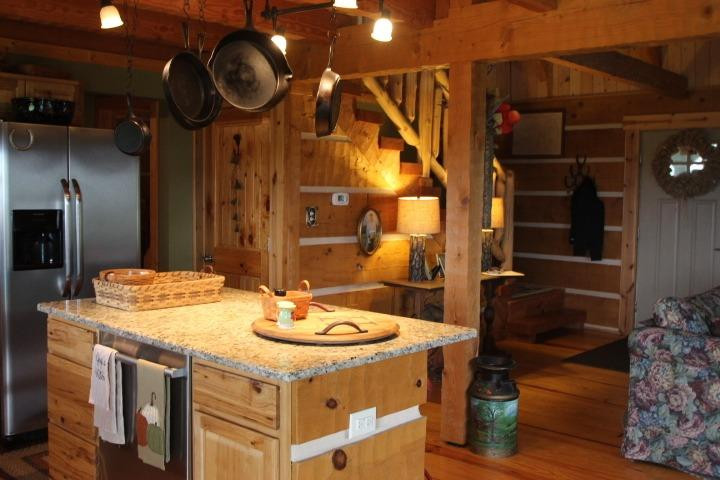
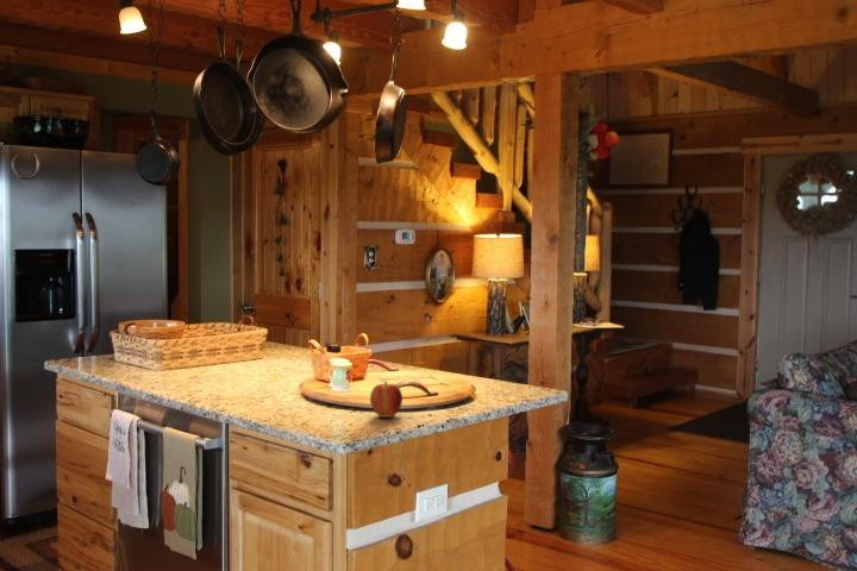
+ apple (386, 399)
